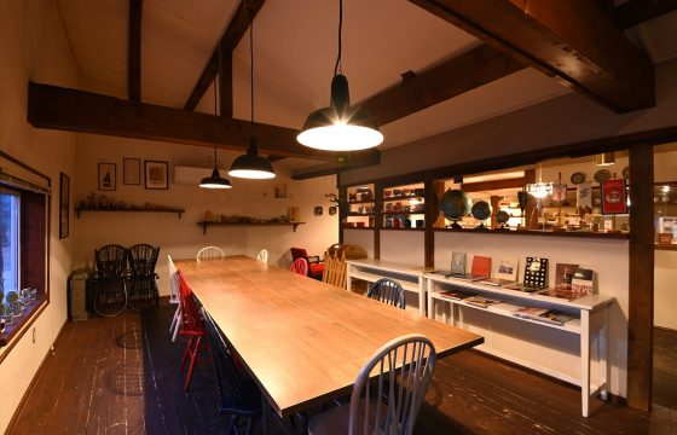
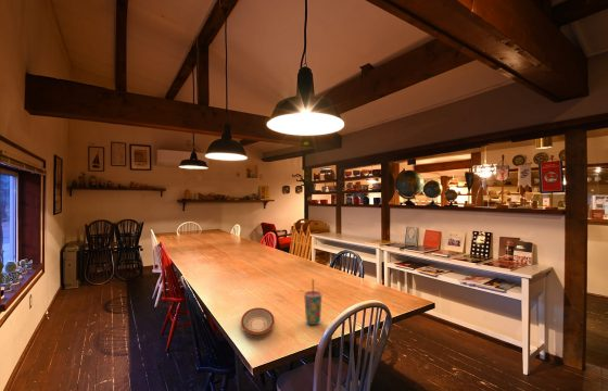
+ plate (257, 321)
+ cup (313, 301)
